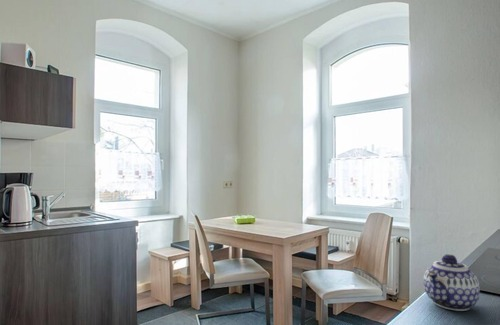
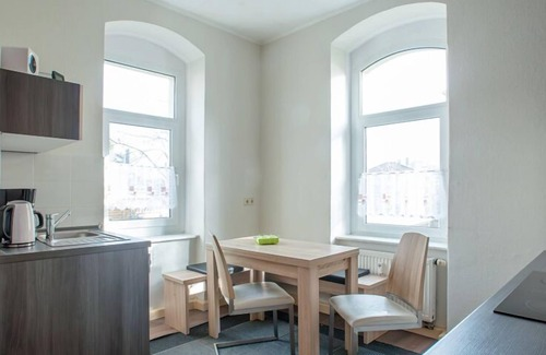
- teapot (450, 279)
